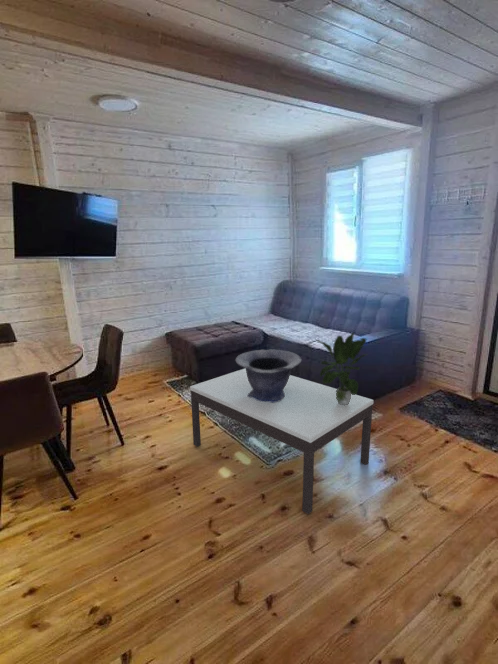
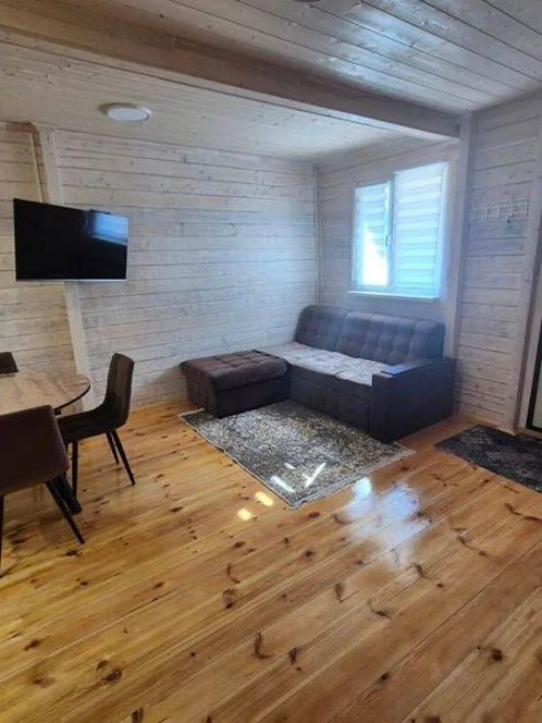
- table (276, 423)
- potted plant (338, 368)
- decorative bowl (269, 376)
